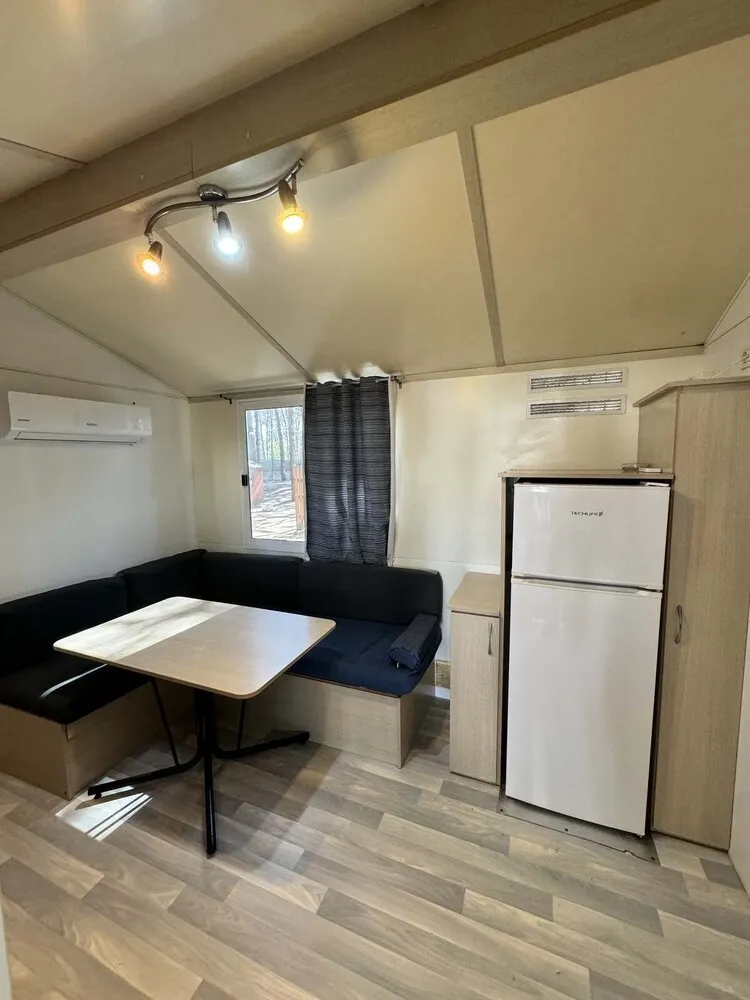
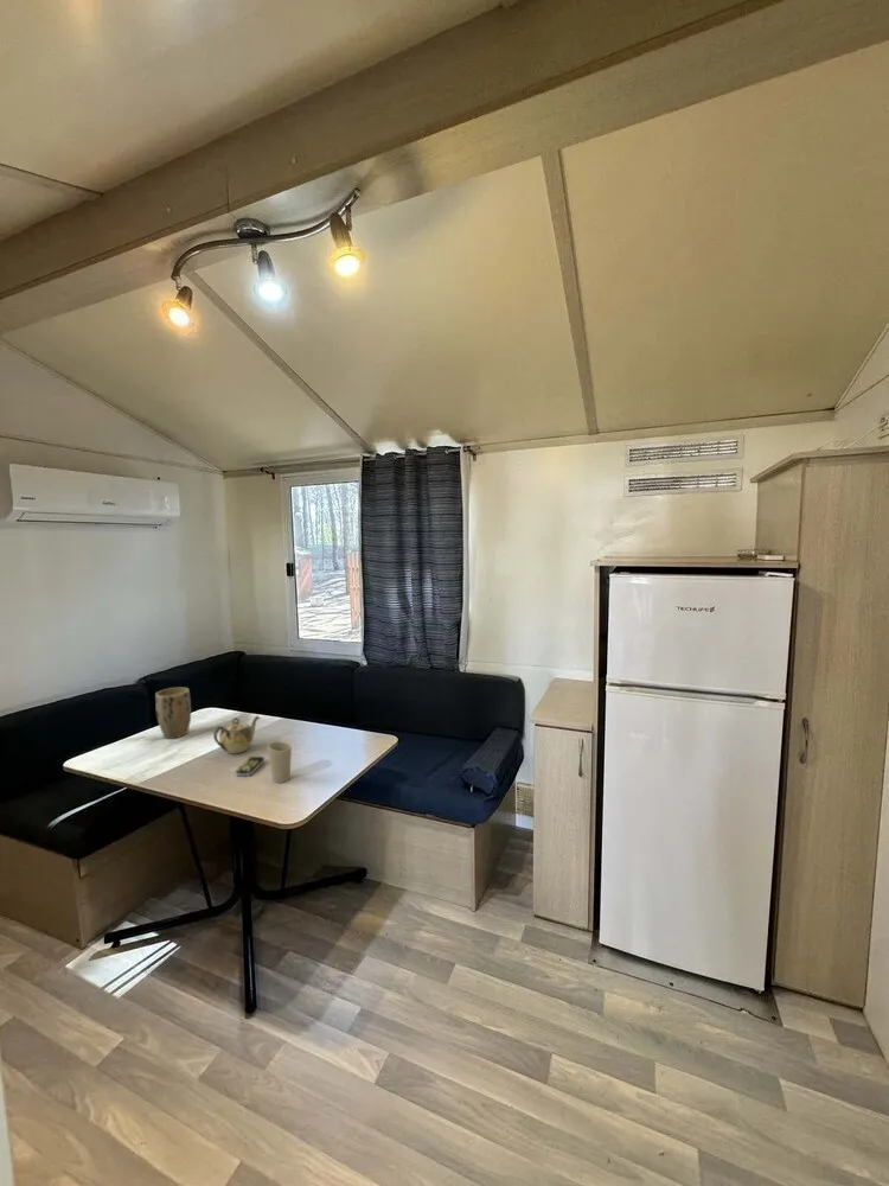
+ cup (280, 761)
+ plant pot (173, 713)
+ teapot (238, 733)
+ remote control (250, 765)
